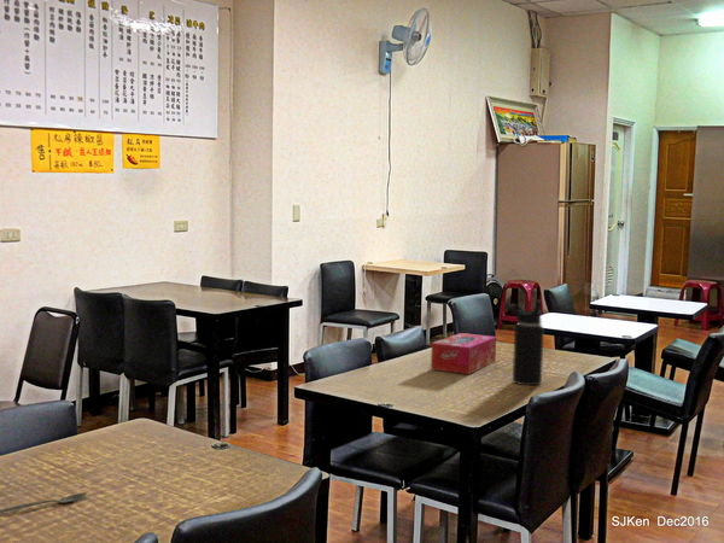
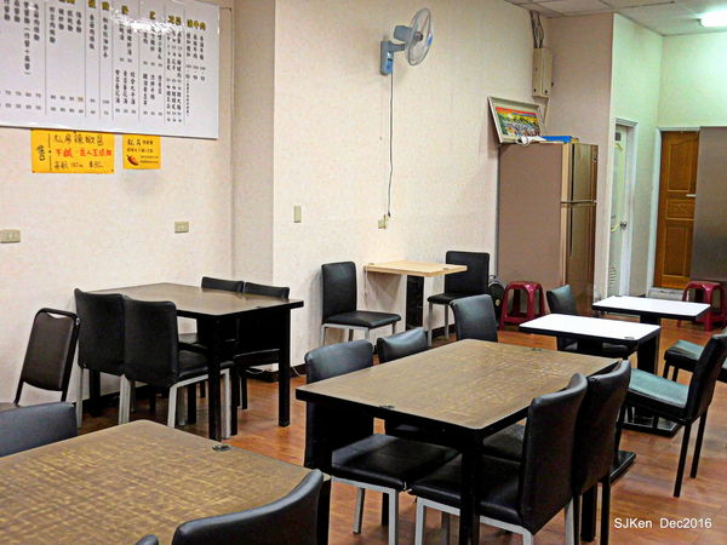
- water bottle (525, 340)
- spoon (40, 503)
- tissue box (463, 352)
